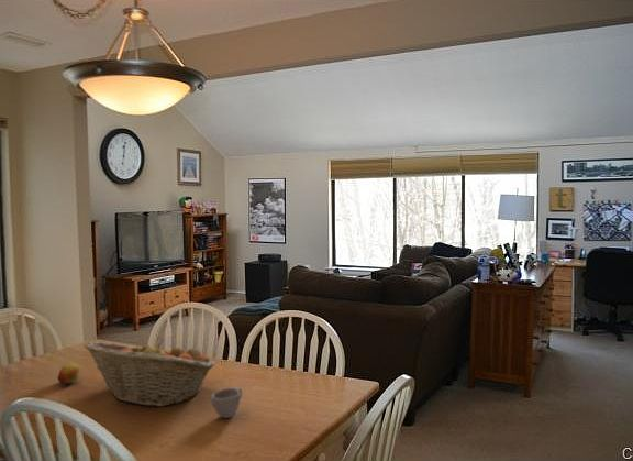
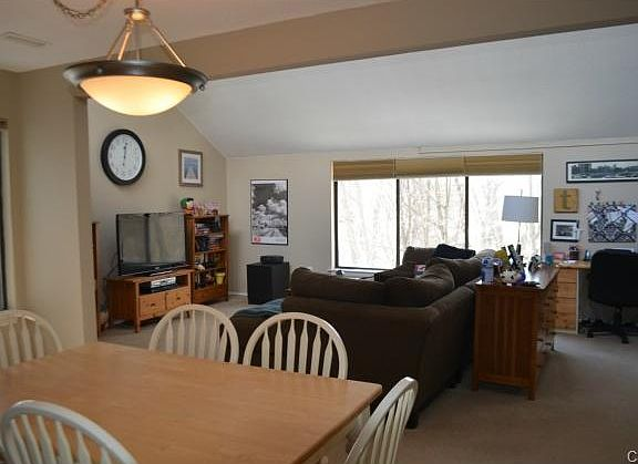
- cup (229, 403)
- fruit basket (149, 364)
- fruit (69, 373)
